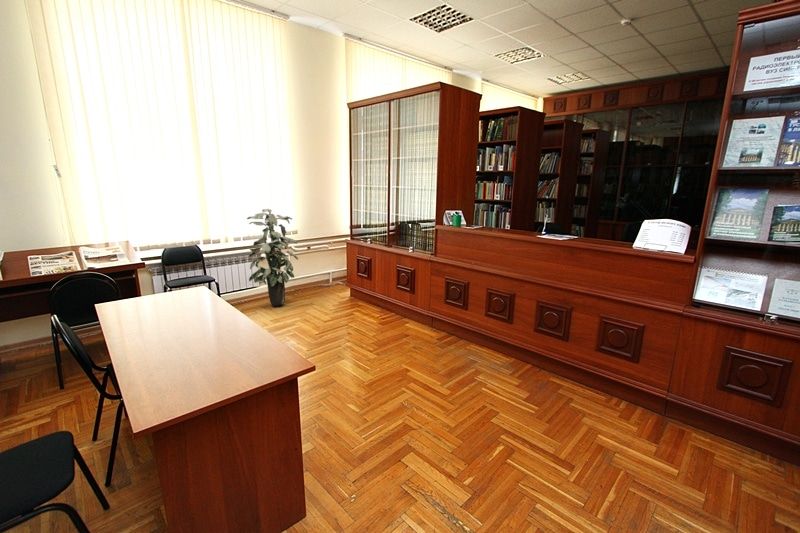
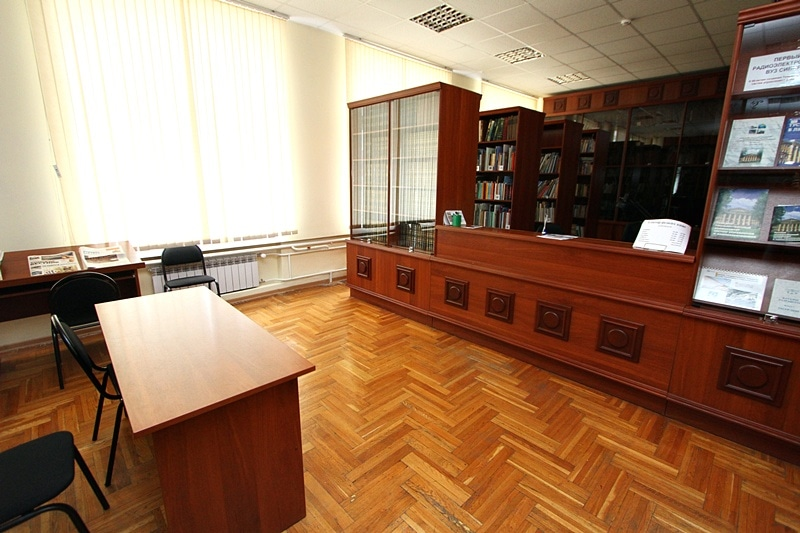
- indoor plant (271, 257)
